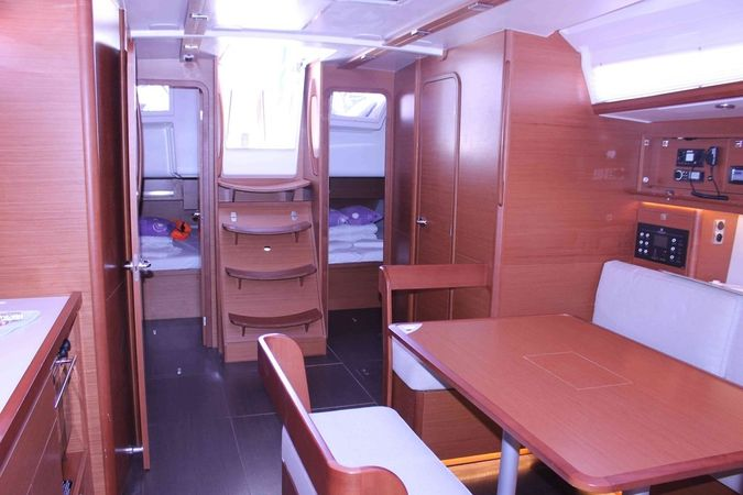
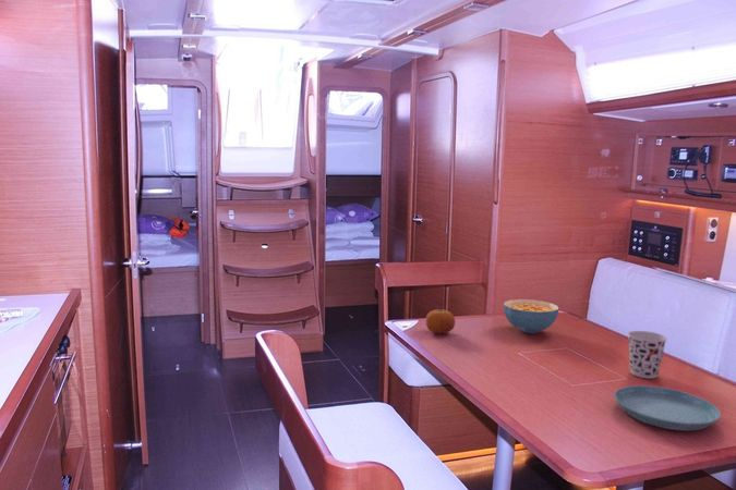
+ fruit (439, 321)
+ cup (645, 355)
+ cereal bowl (530, 318)
+ saucer (665, 408)
